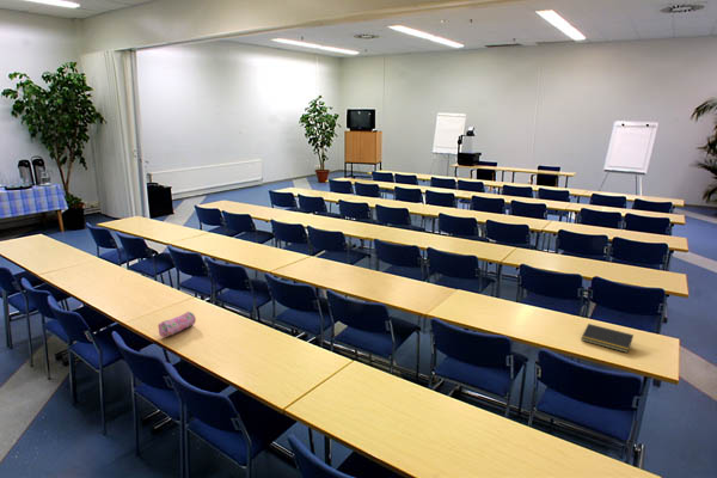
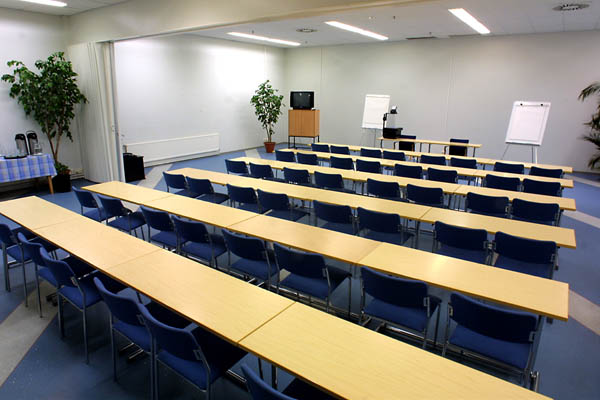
- notepad (606, 337)
- pencil case (176, 324)
